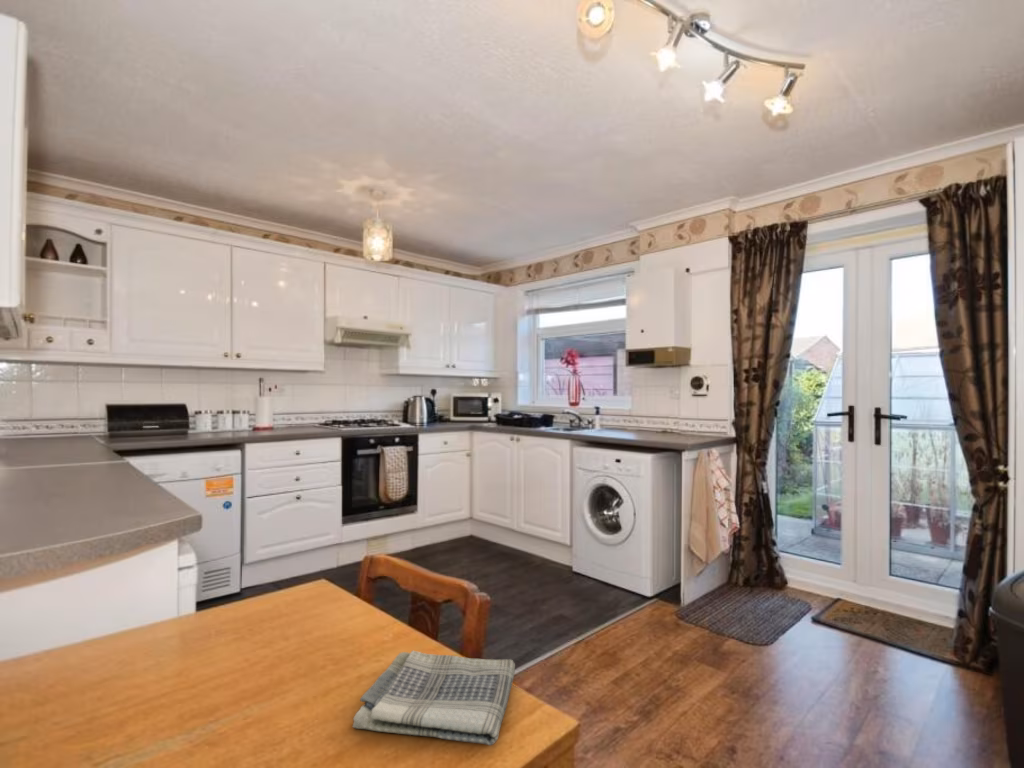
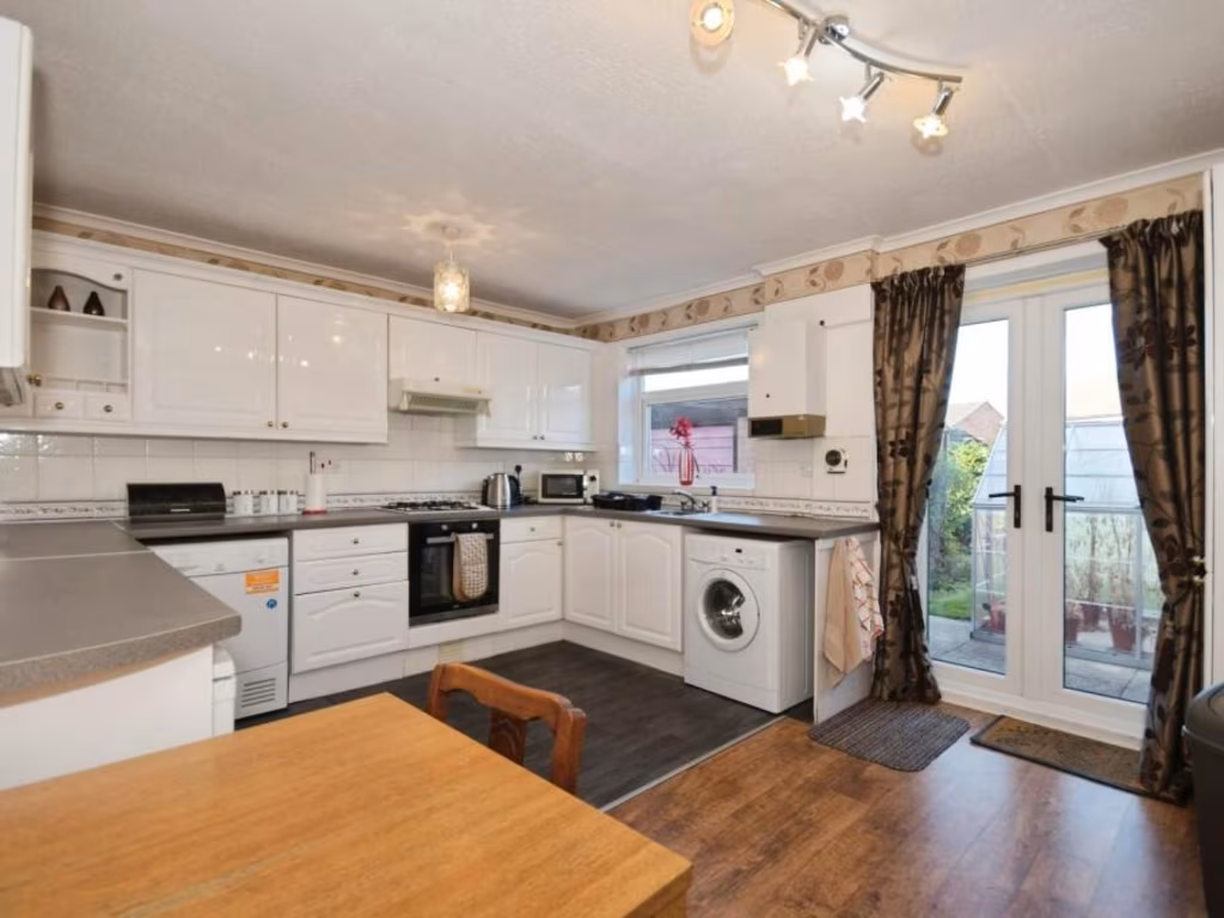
- dish towel (440, 687)
